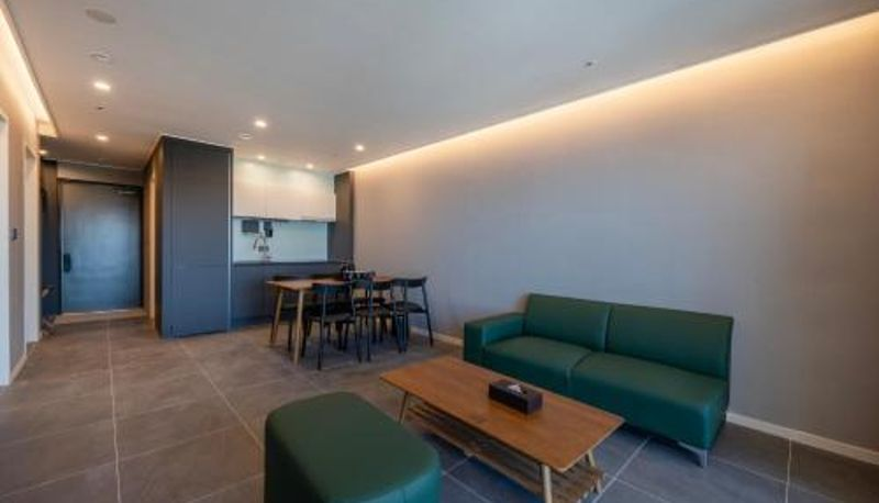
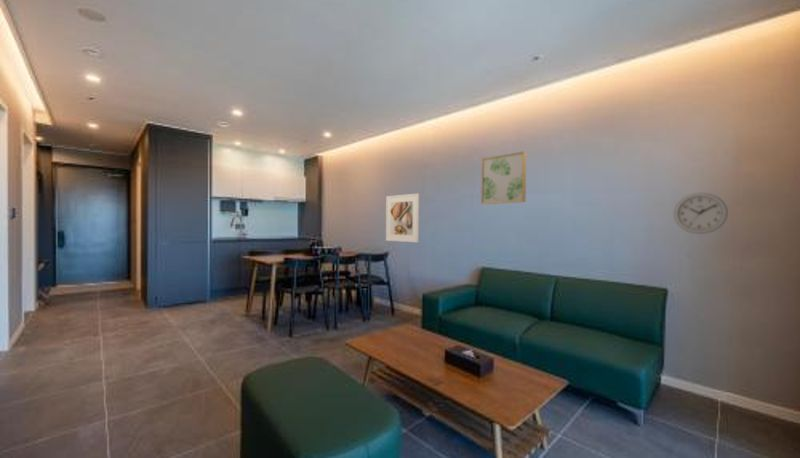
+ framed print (401, 218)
+ wall clock (699, 213)
+ wall art (502, 179)
